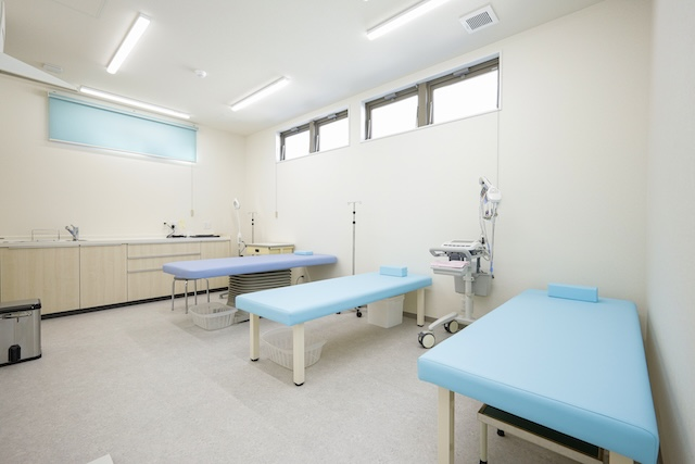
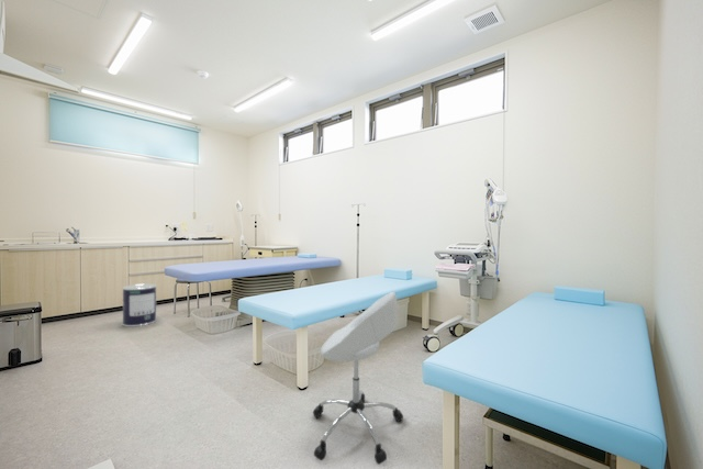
+ paint can (140, 303)
+ chair (354, 359)
